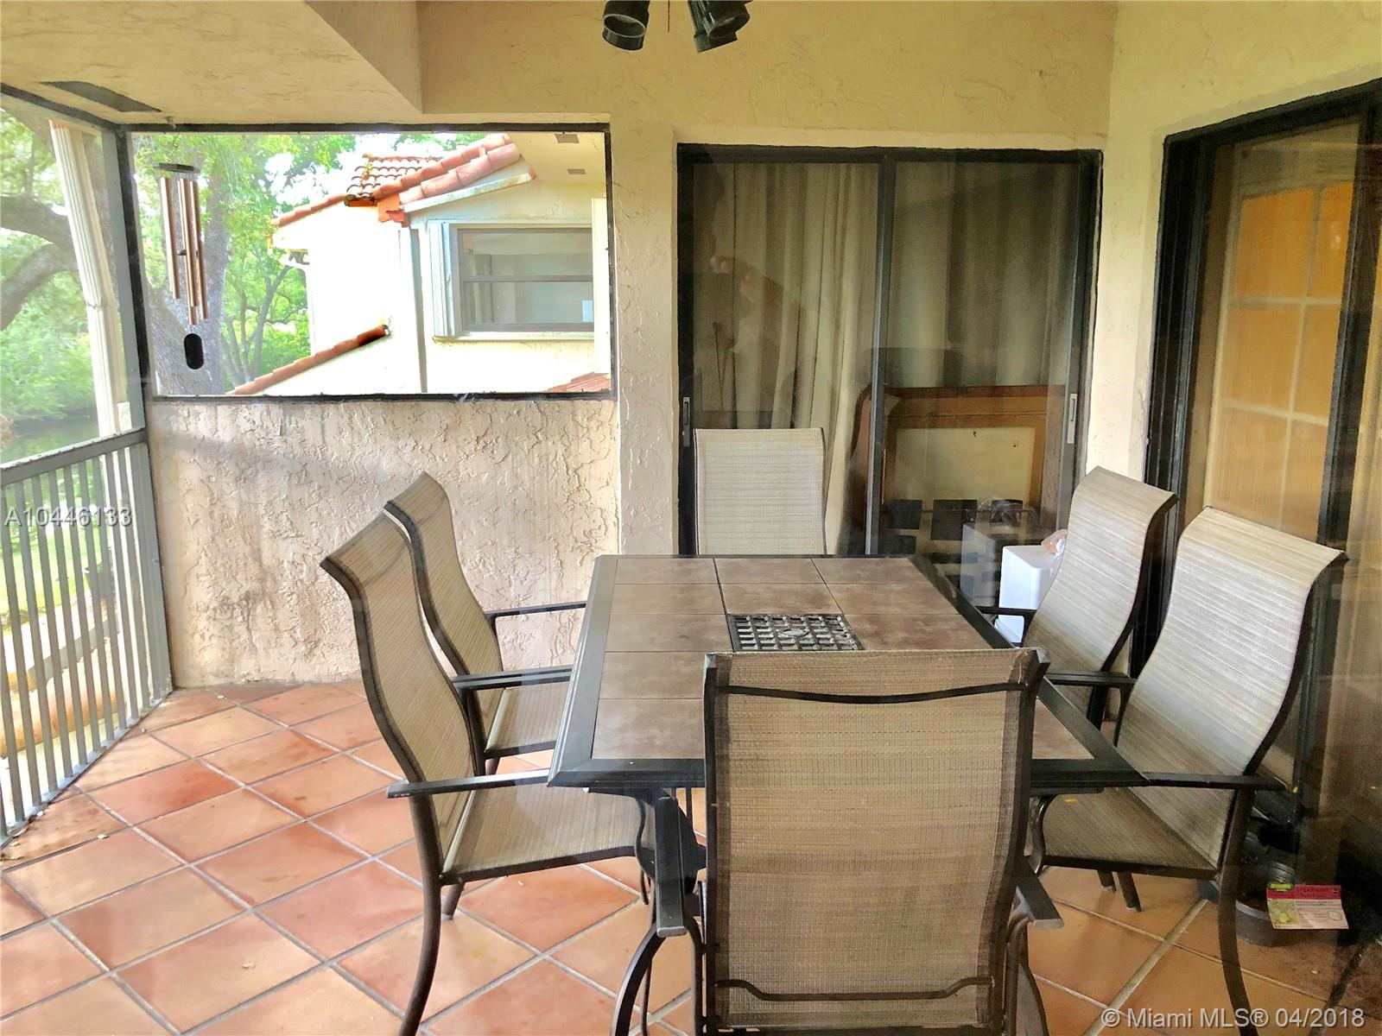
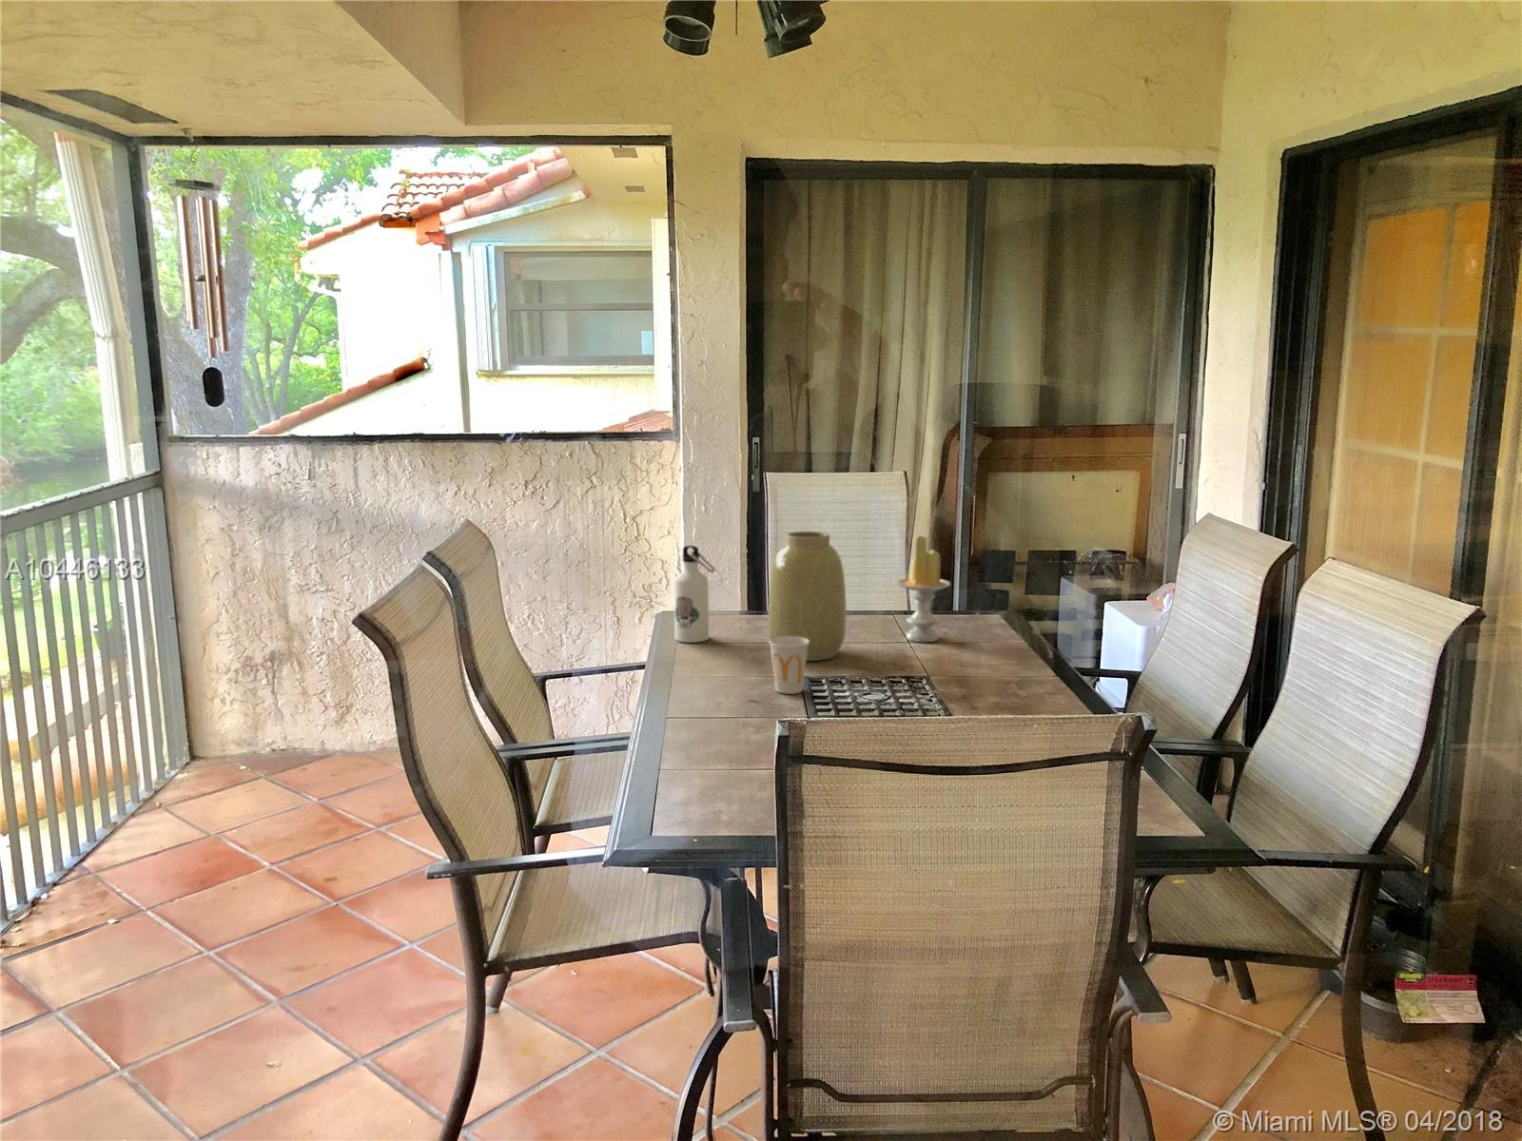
+ candle (923, 586)
+ water bottle (699, 593)
+ cup (789, 665)
+ vase (807, 594)
